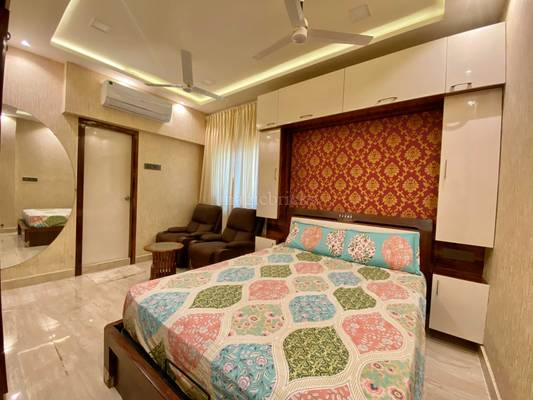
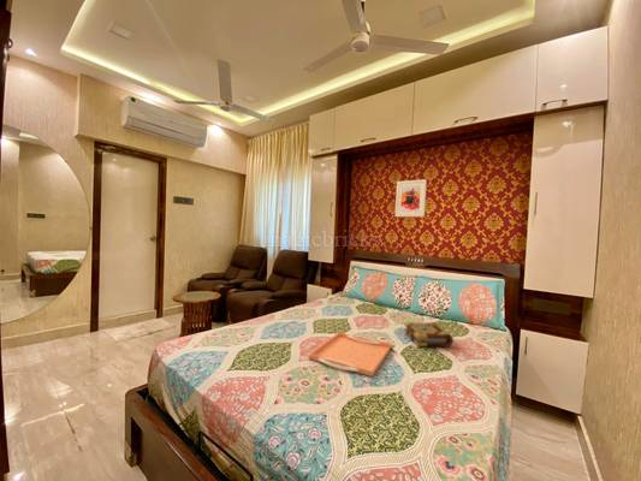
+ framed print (410, 198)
+ book (425, 332)
+ serving tray (352, 350)
